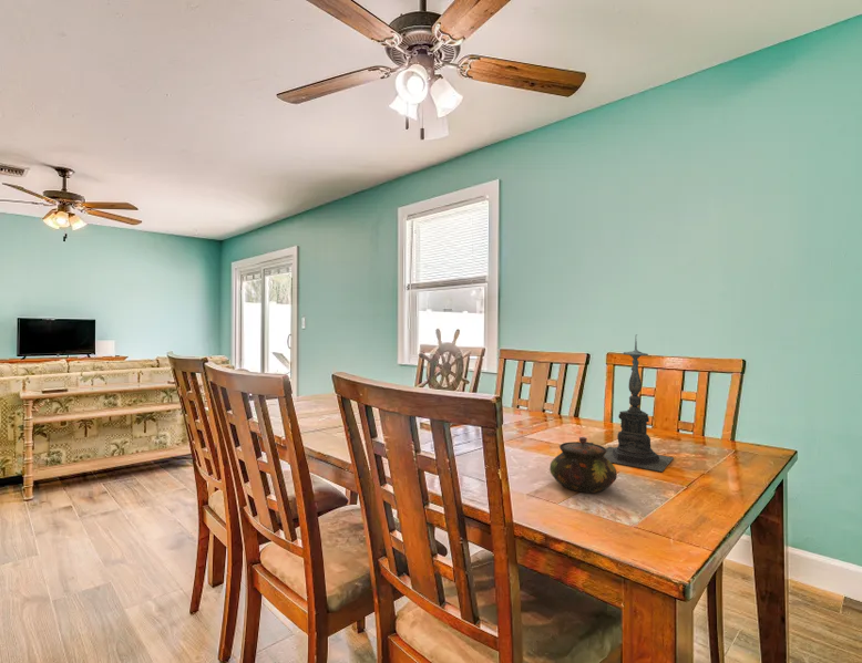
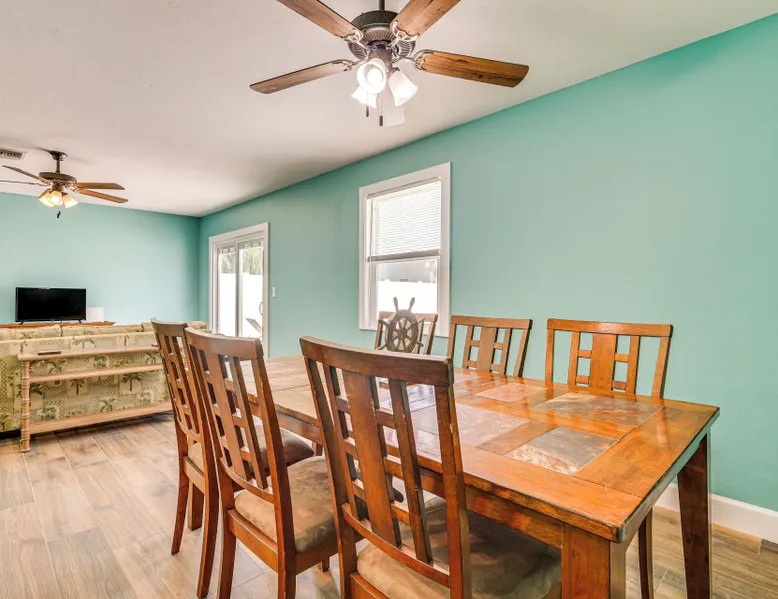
- teapot (582, 462)
- candle holder (634, 396)
